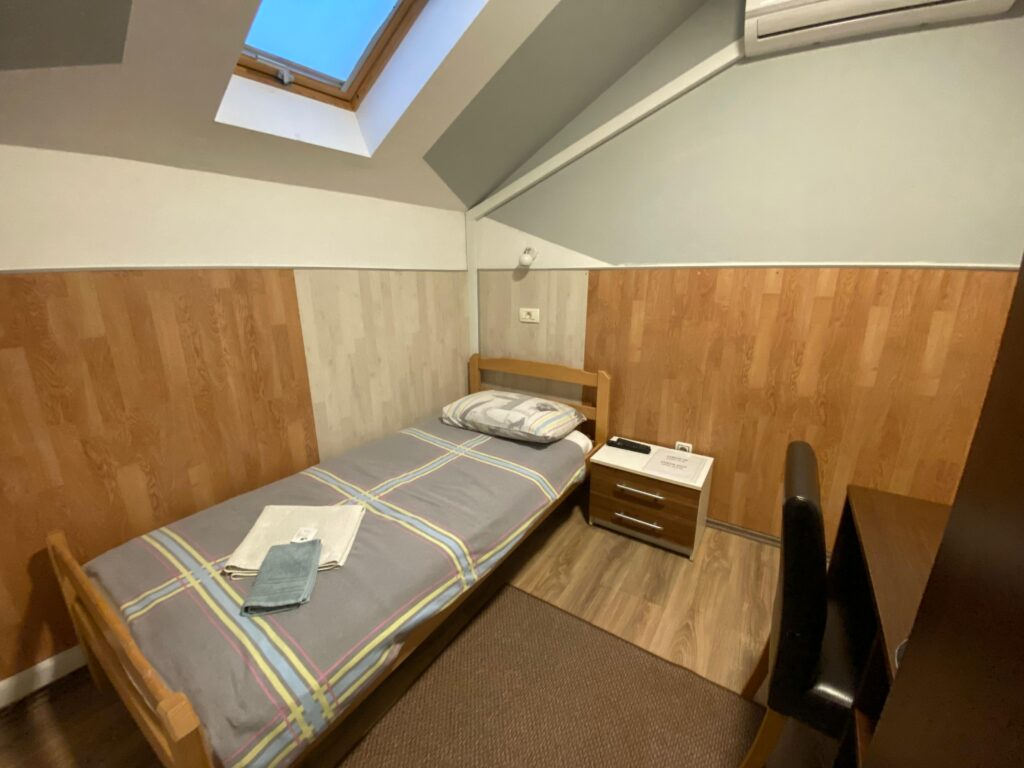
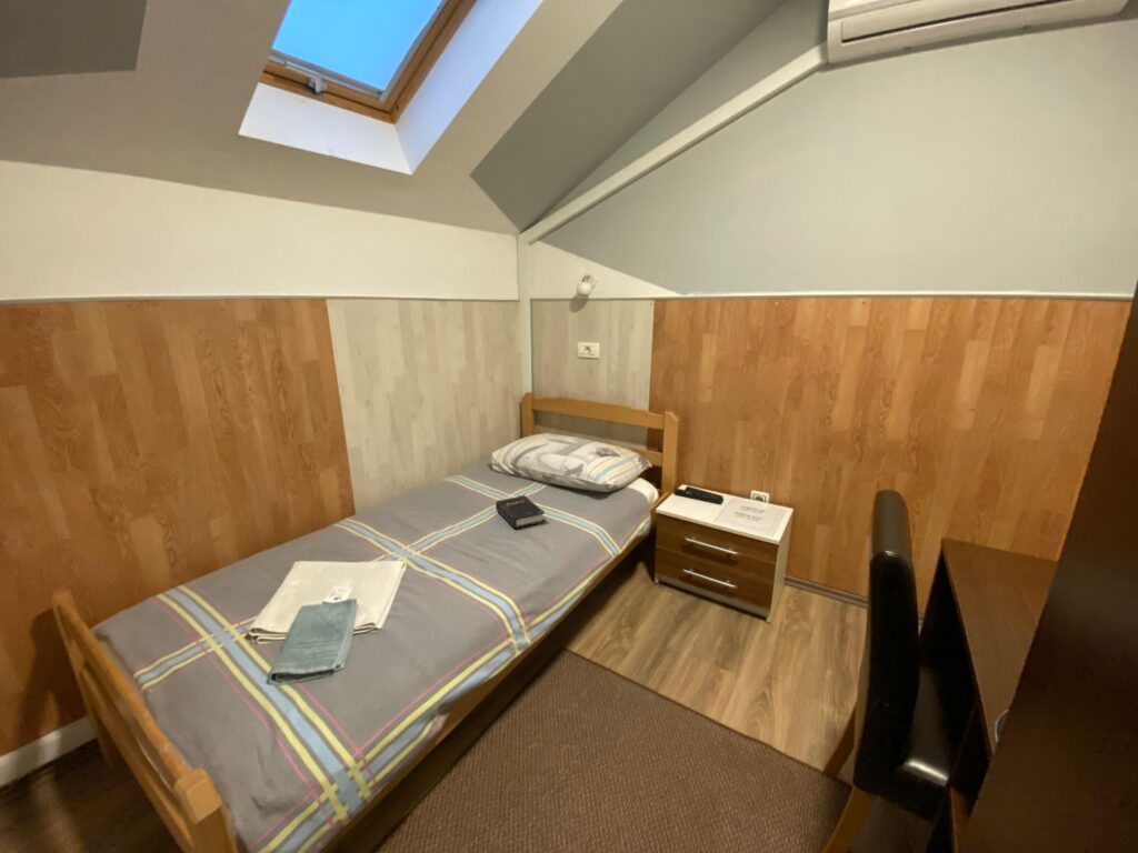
+ hardback book (519, 511)
